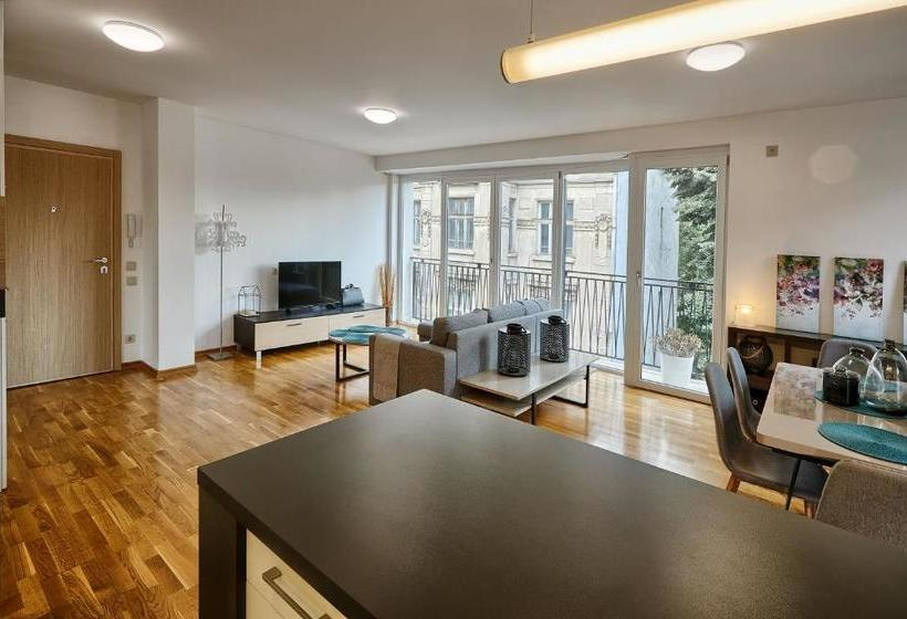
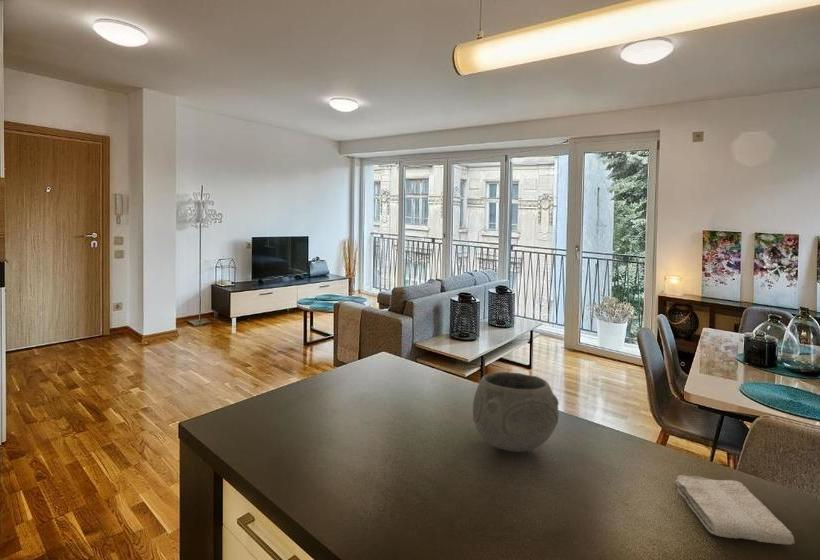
+ washcloth (727, 505)
+ bowl (514, 413)
